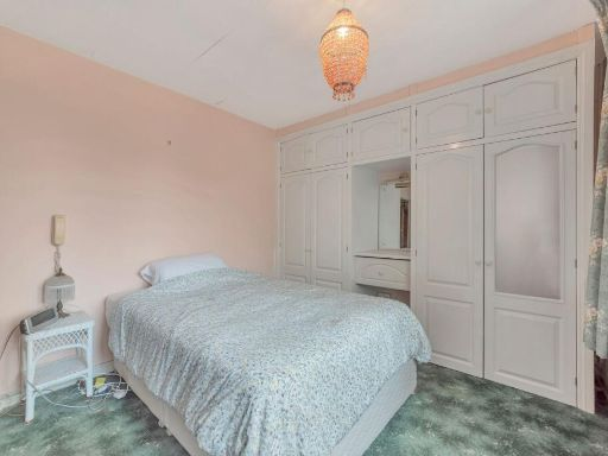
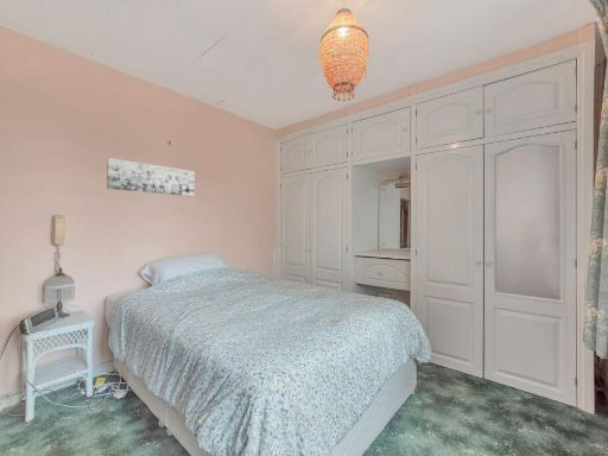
+ wall art (154, 179)
